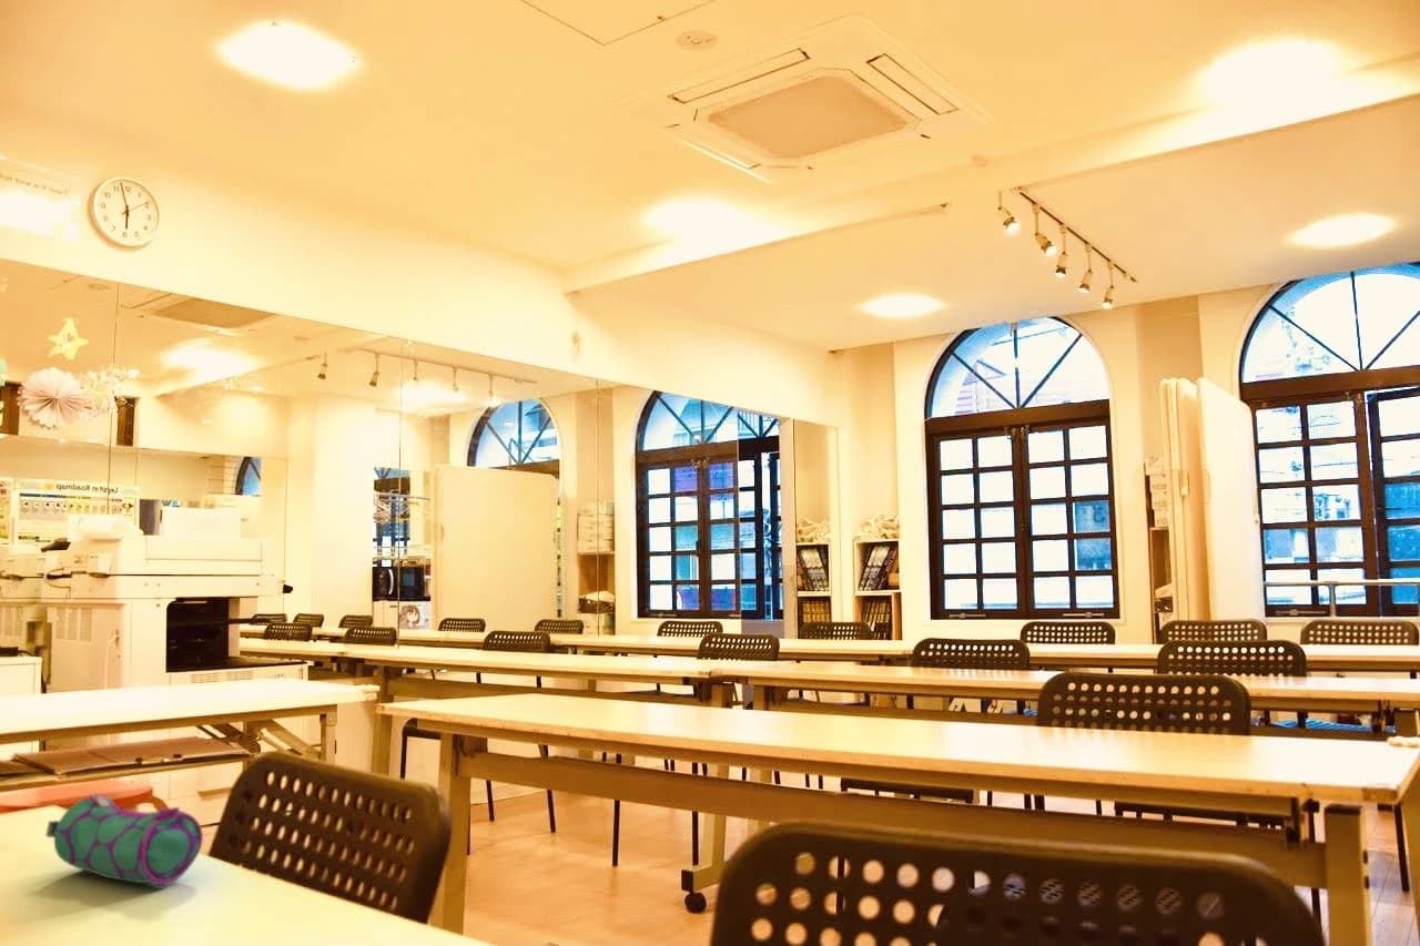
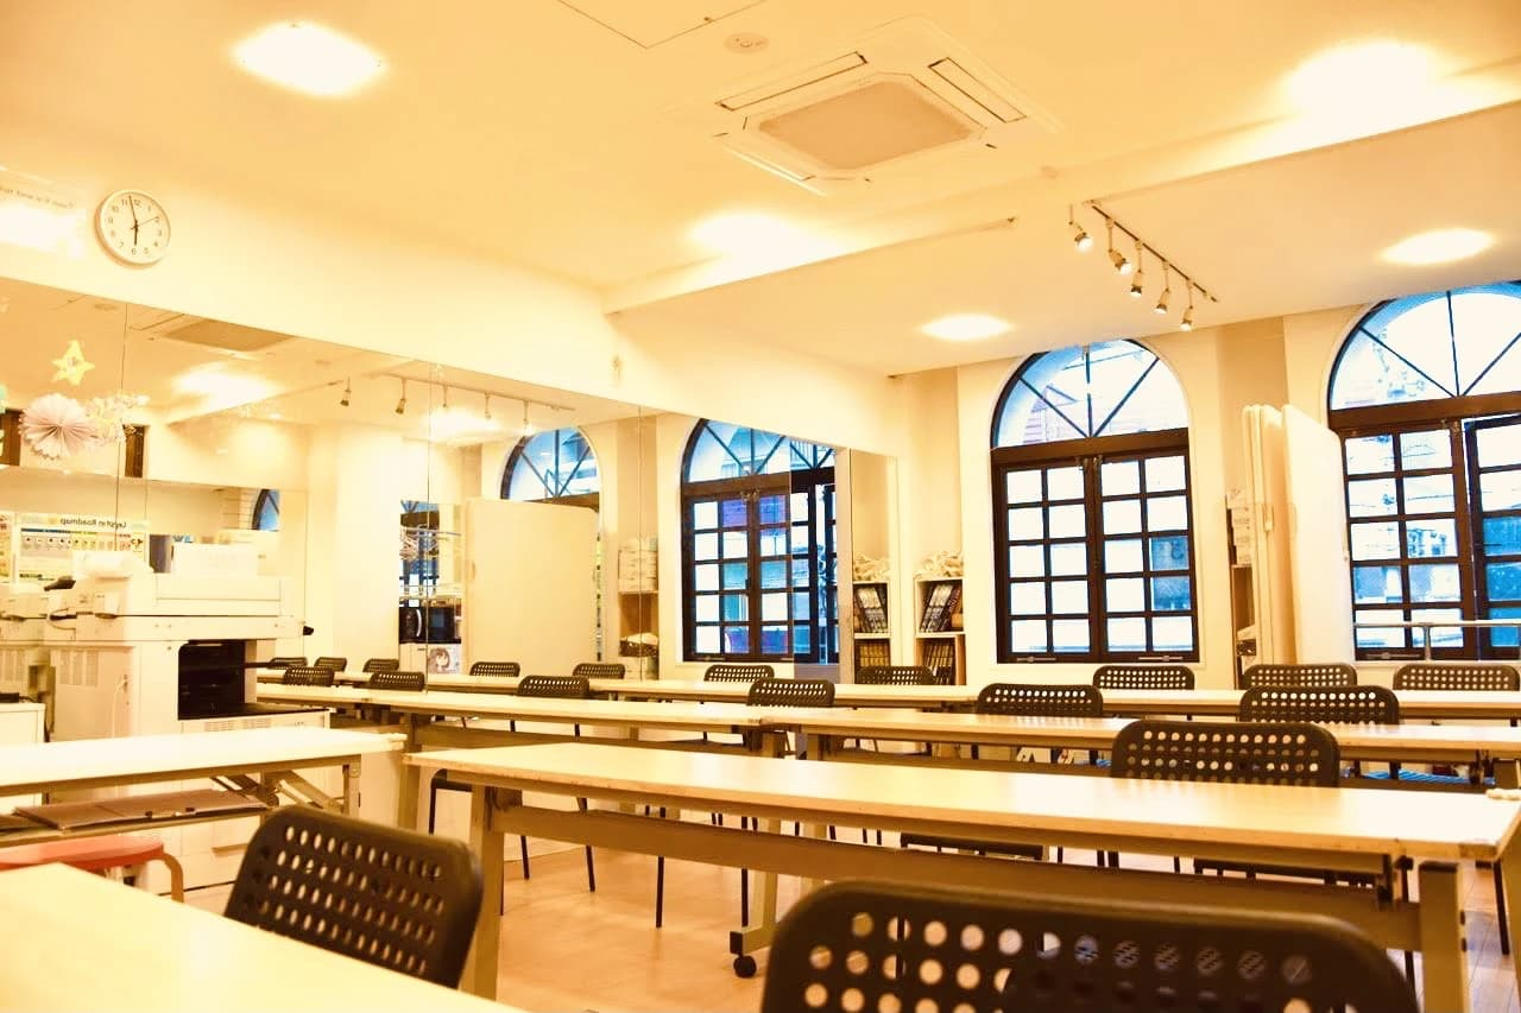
- pencil case (125, 837)
